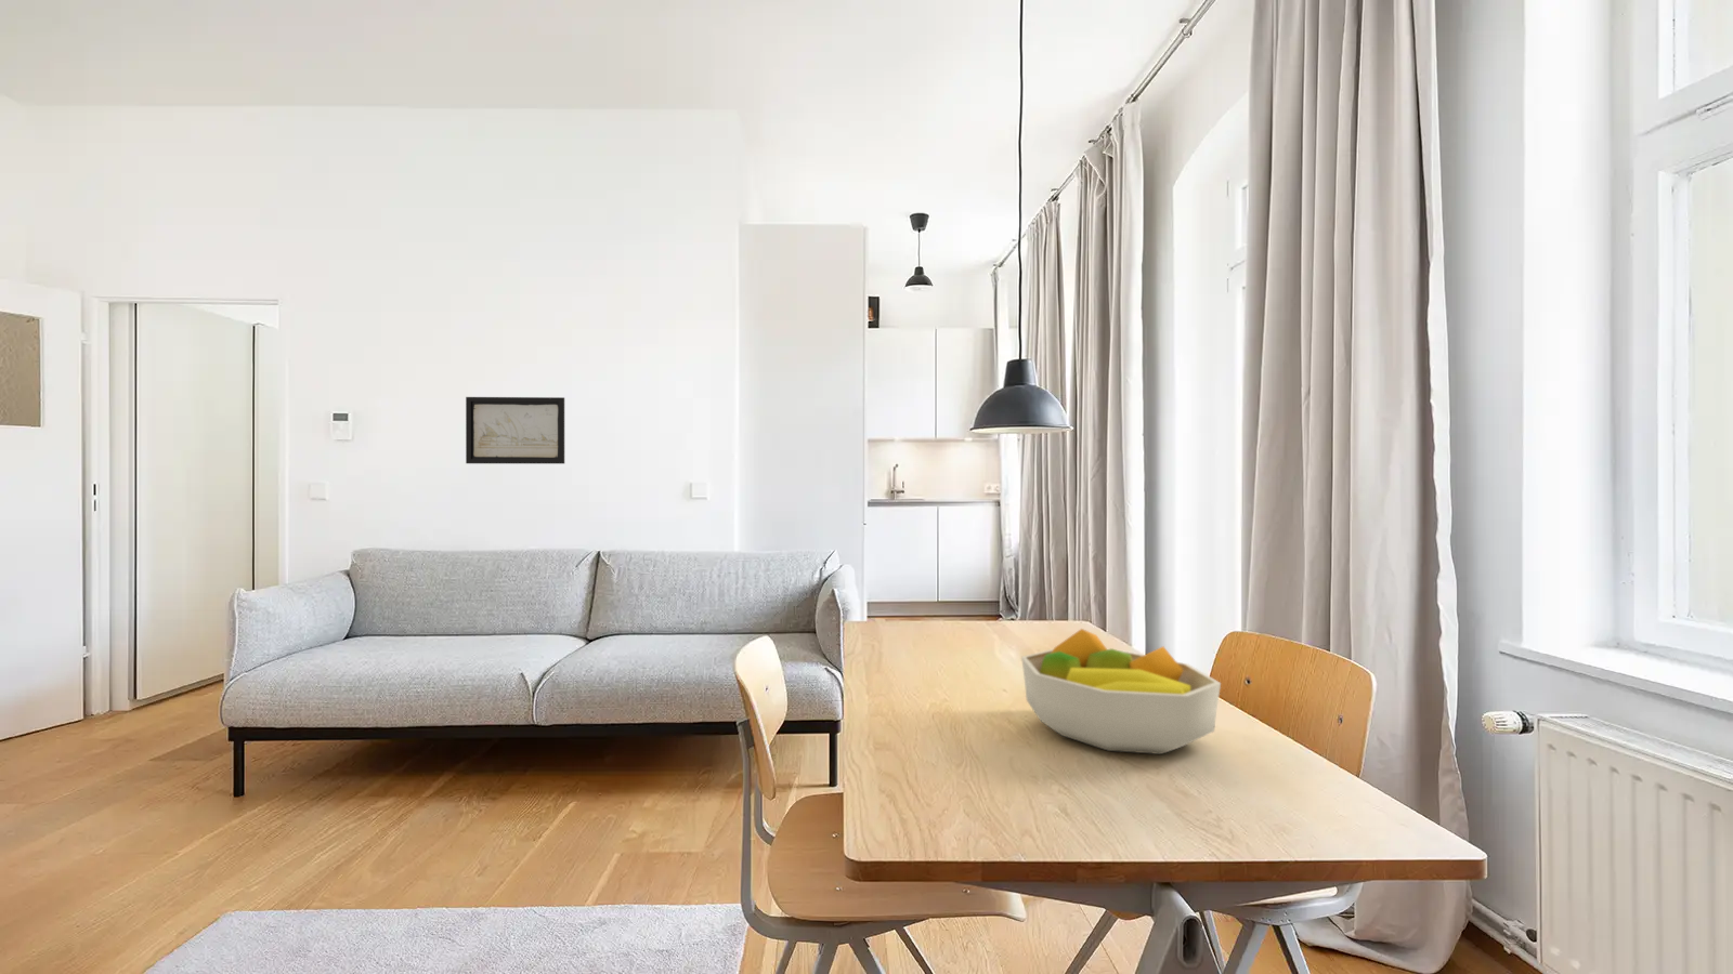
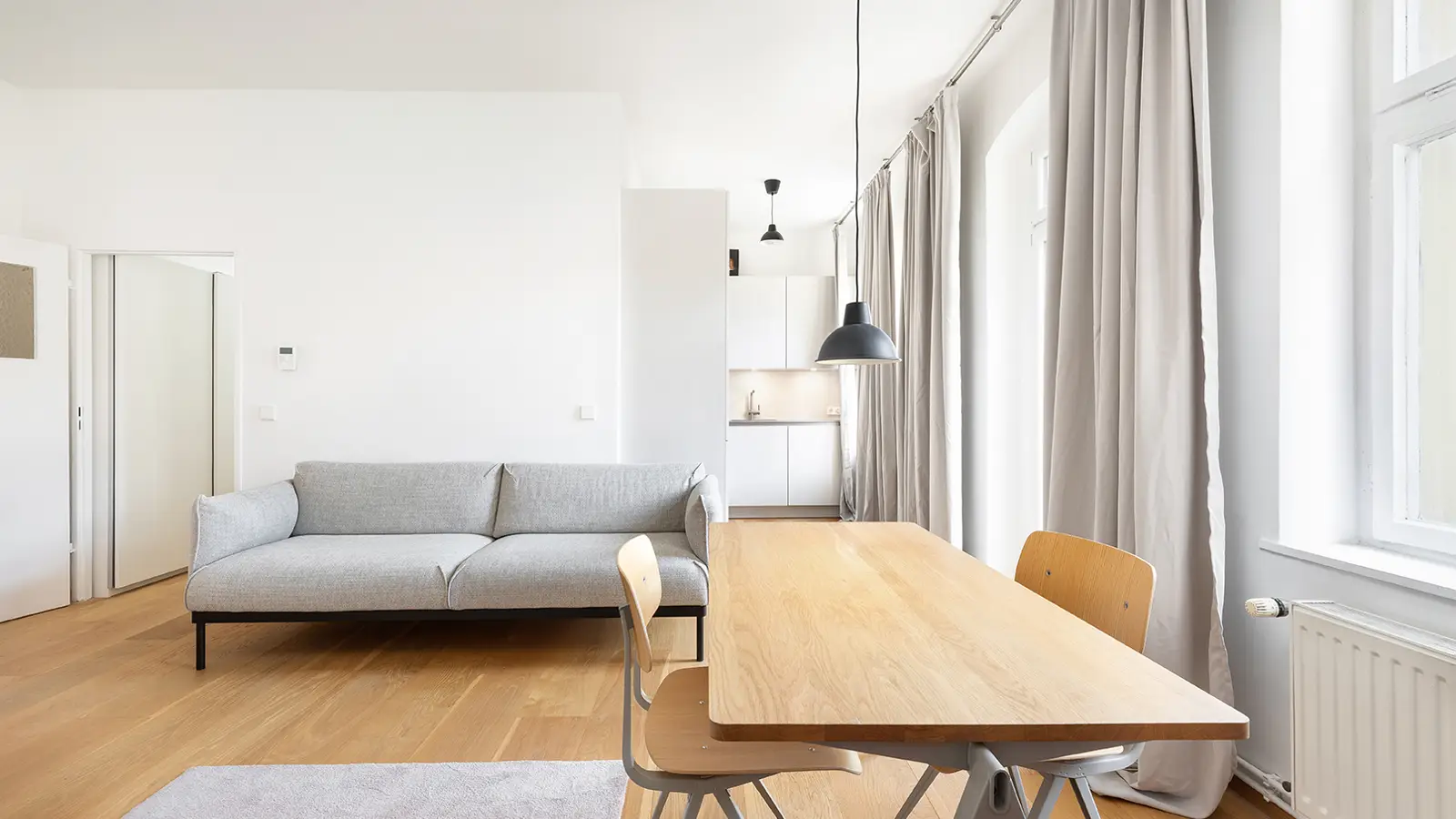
- wall art (515, 429)
- fruit bowl (1113, 685)
